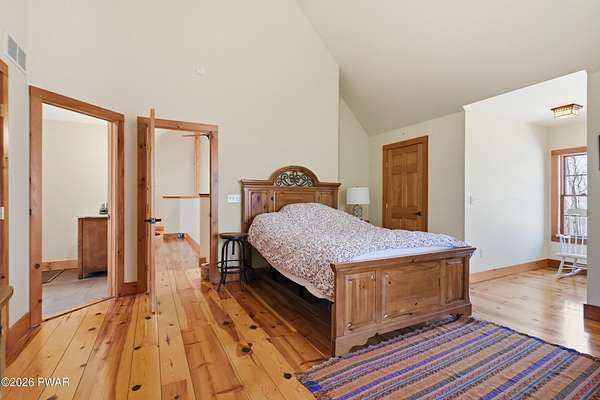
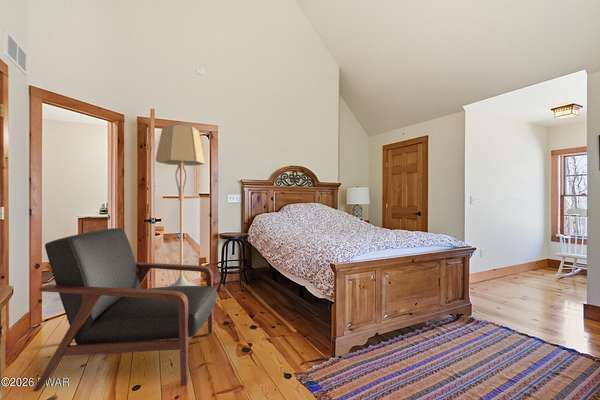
+ floor lamp (181, 210)
+ chair (143, 293)
